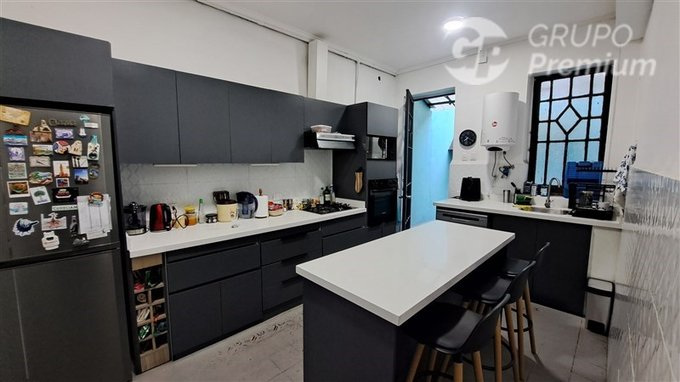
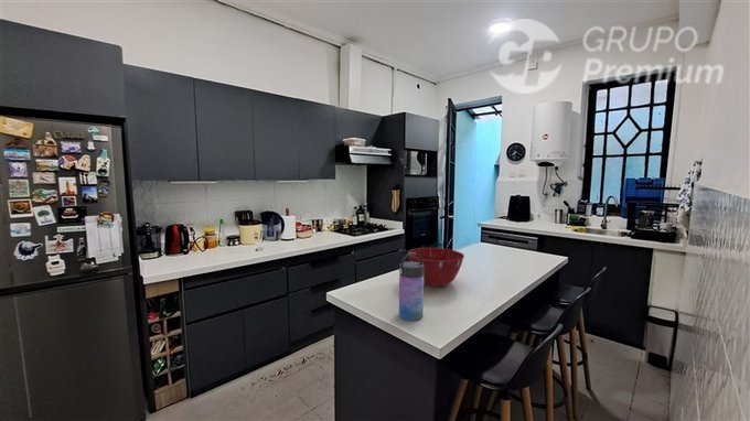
+ water bottle (410, 283)
+ mixing bowl (435, 268)
